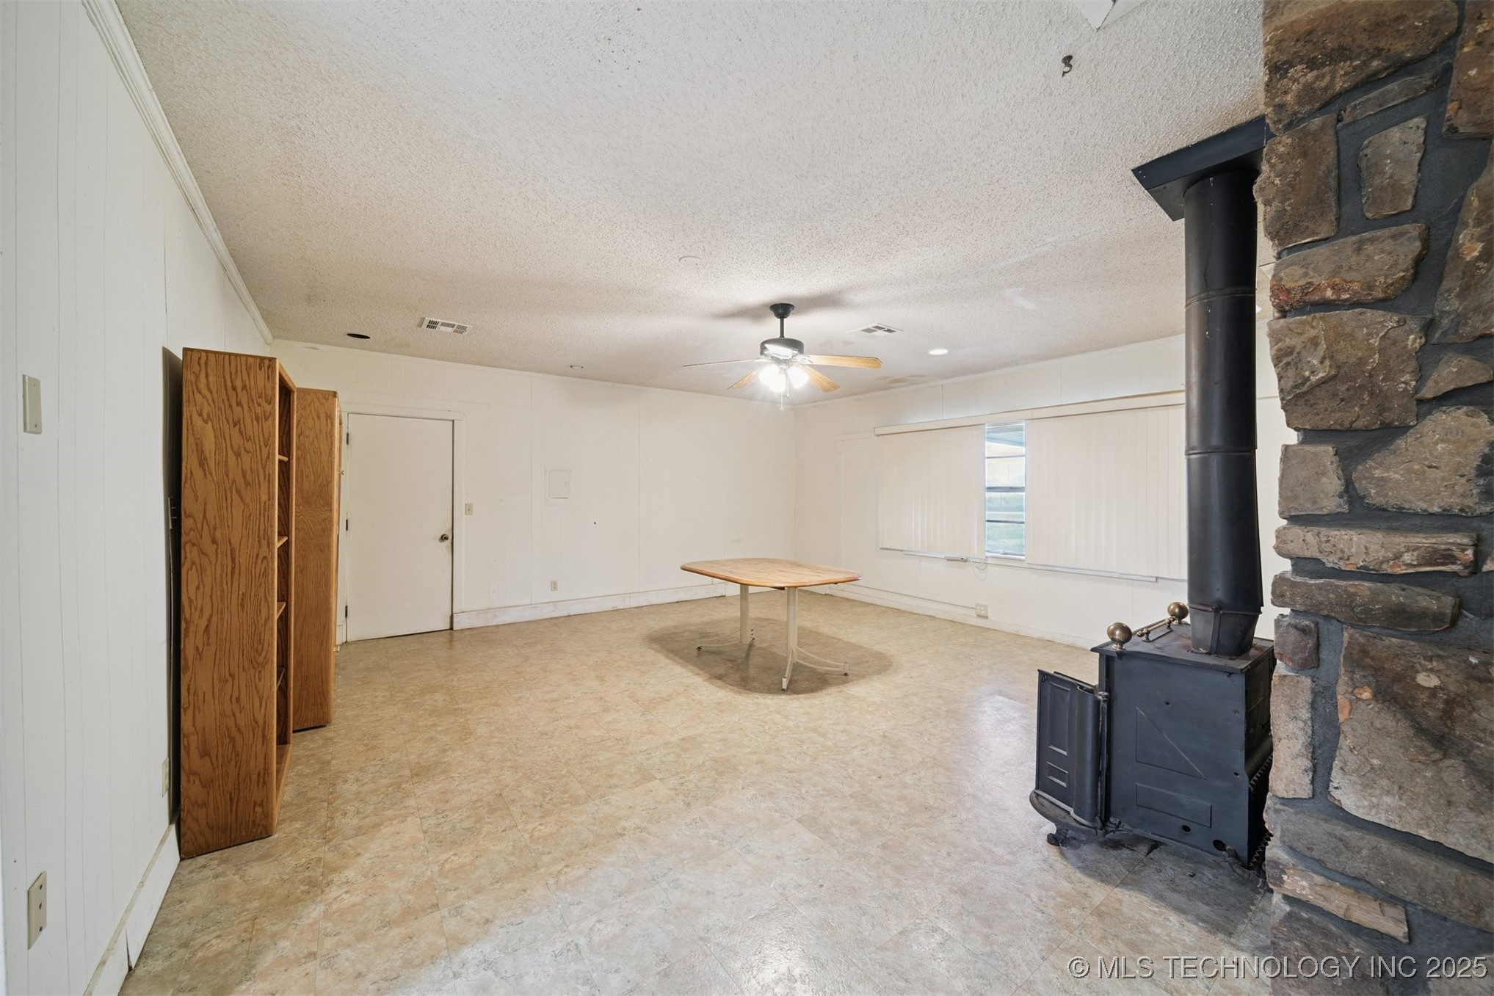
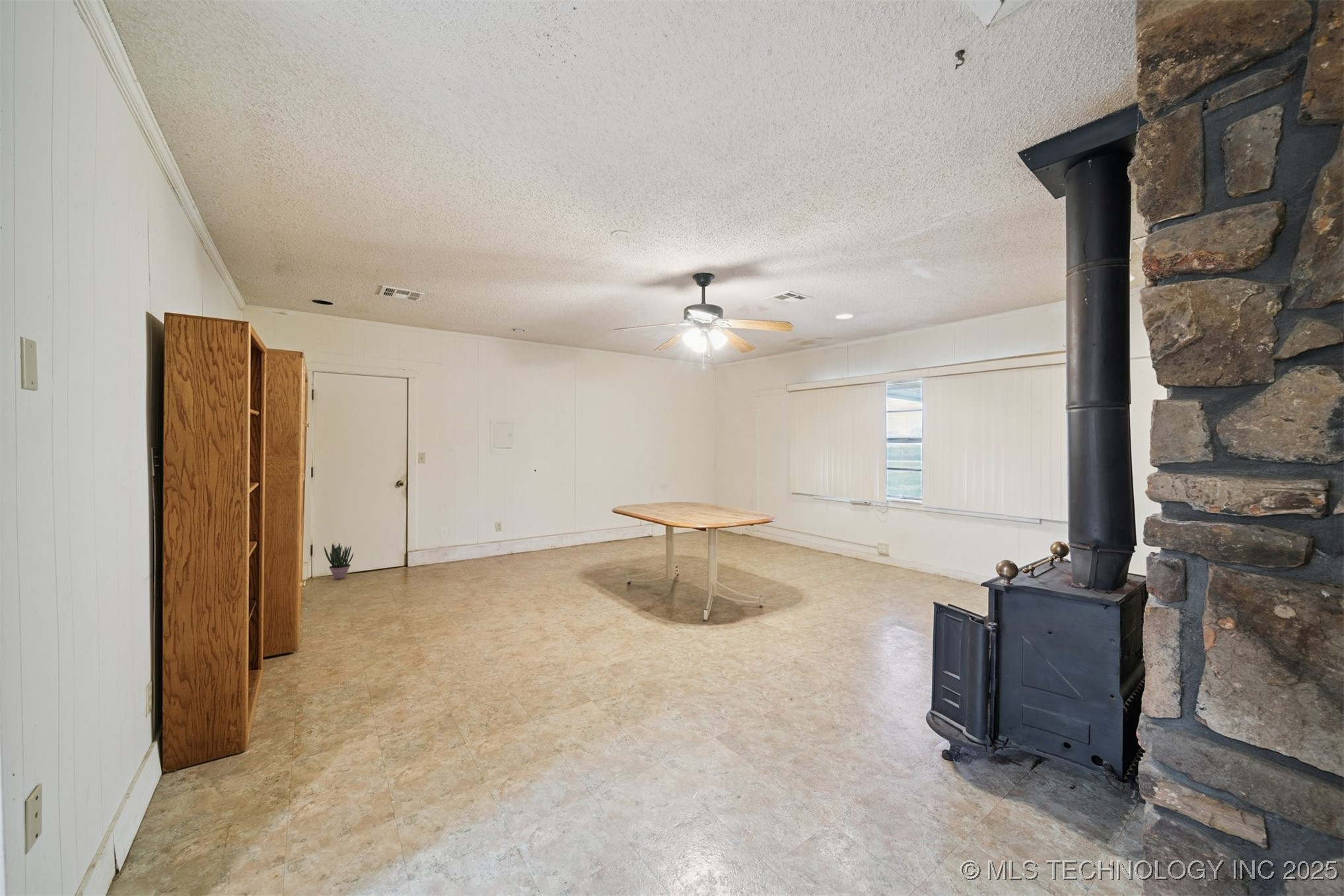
+ potted plant (339, 560)
